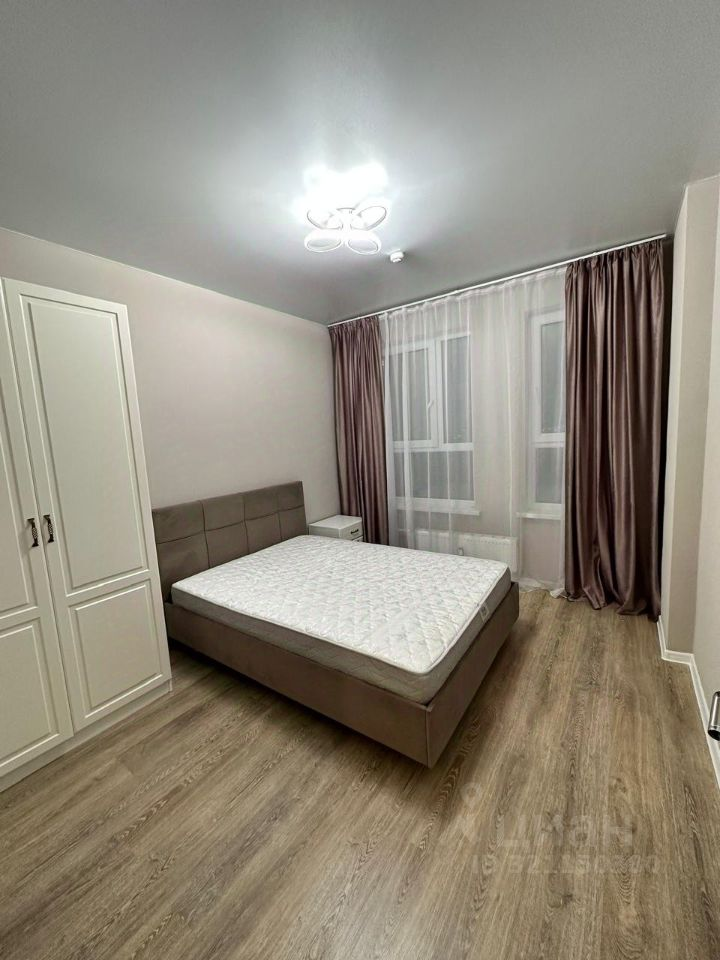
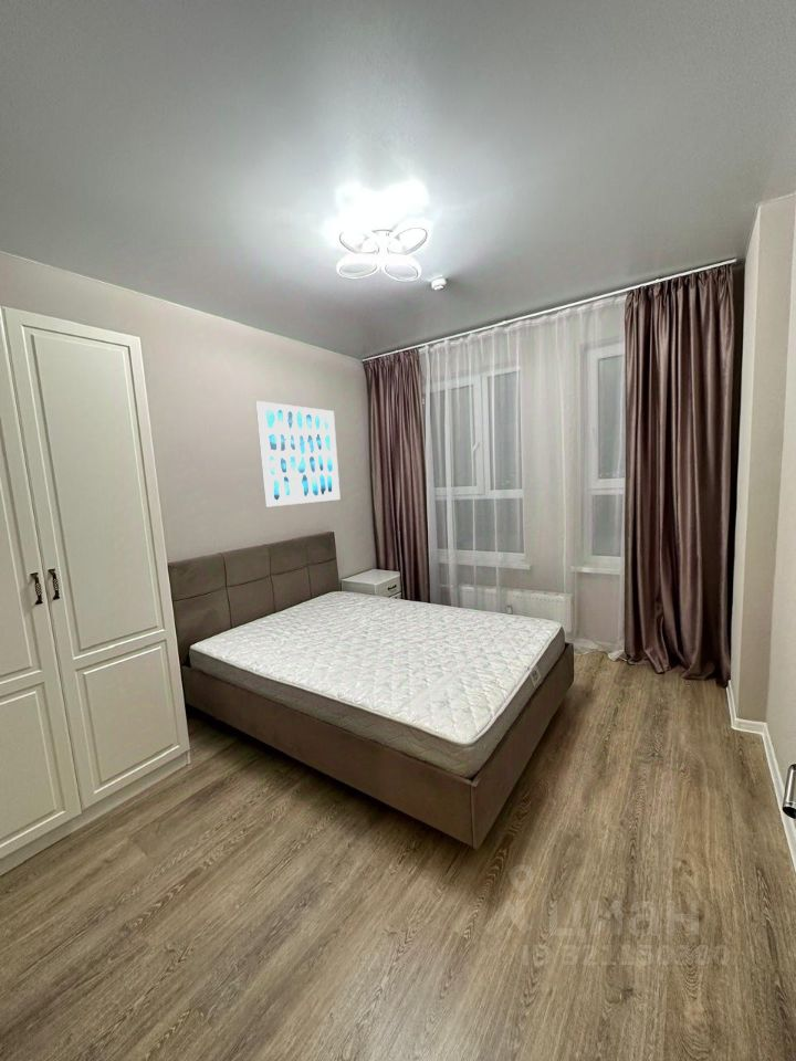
+ wall art (302, 455)
